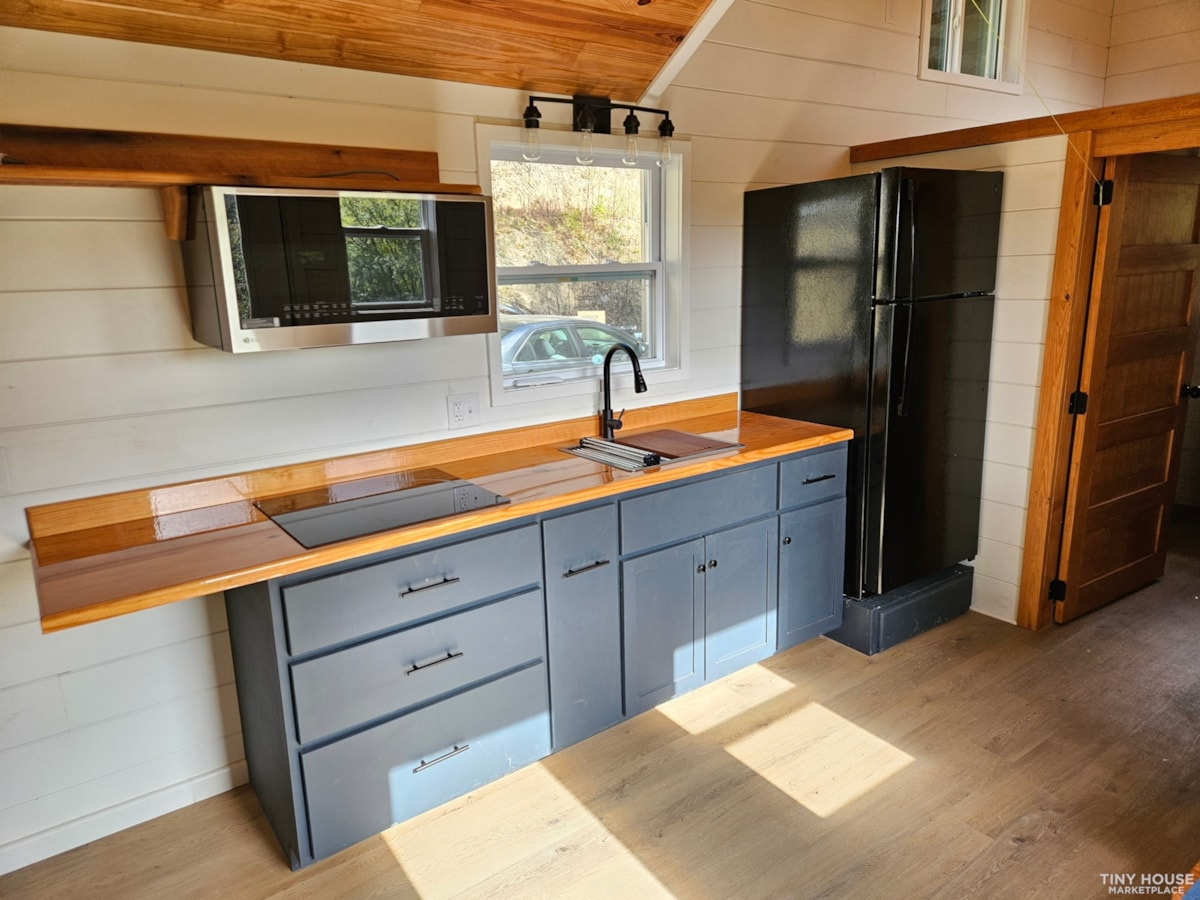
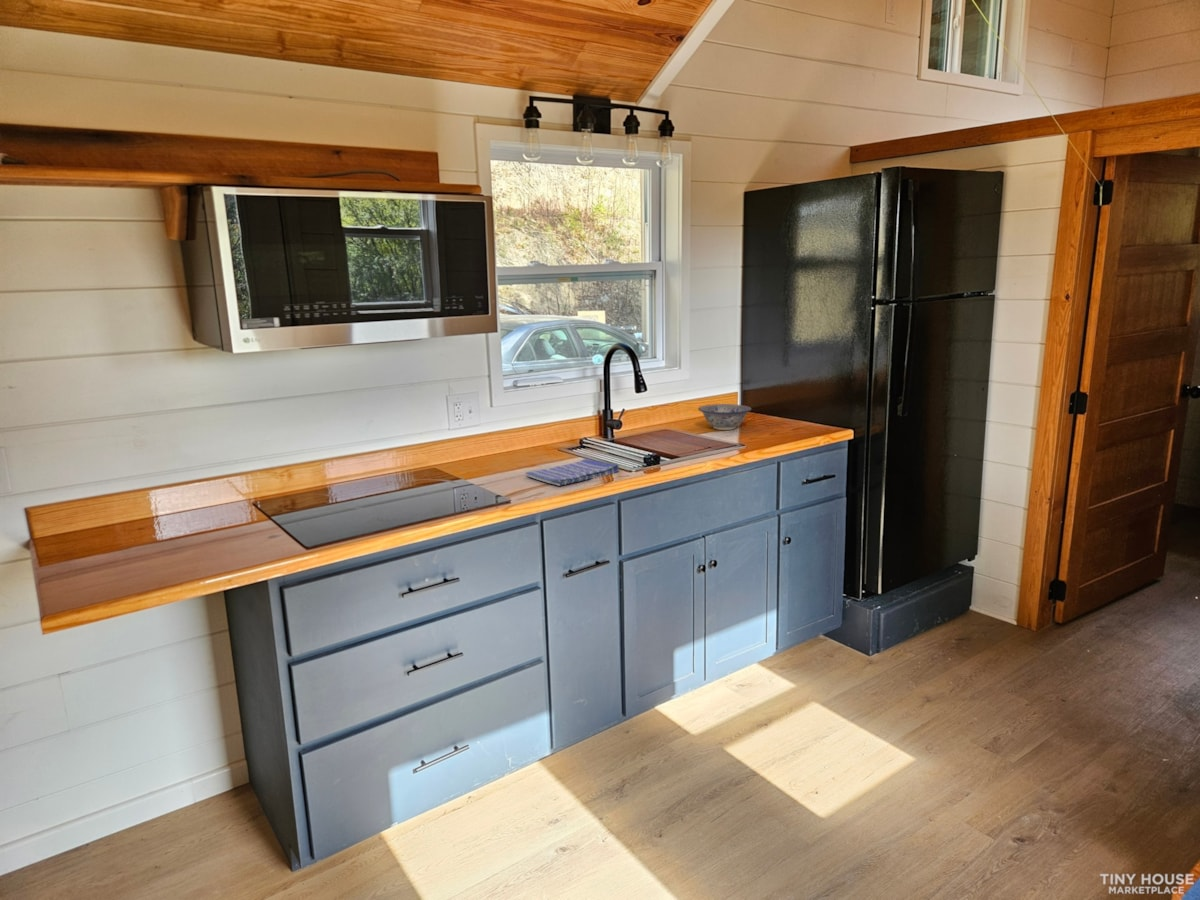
+ dish towel (573, 470)
+ bowl (724, 418)
